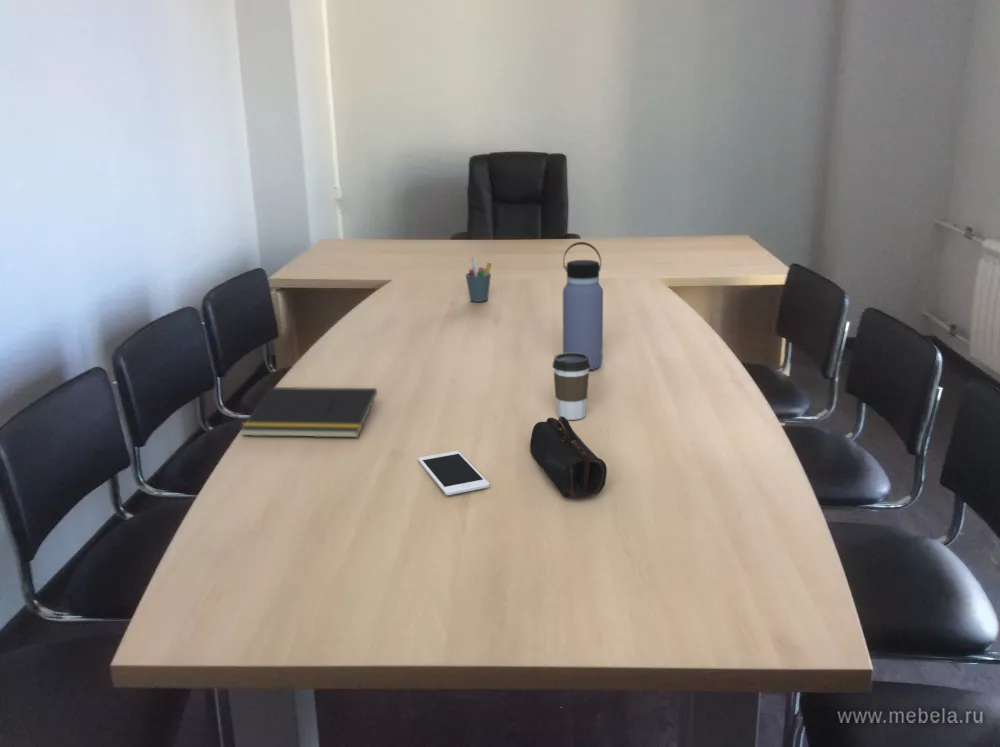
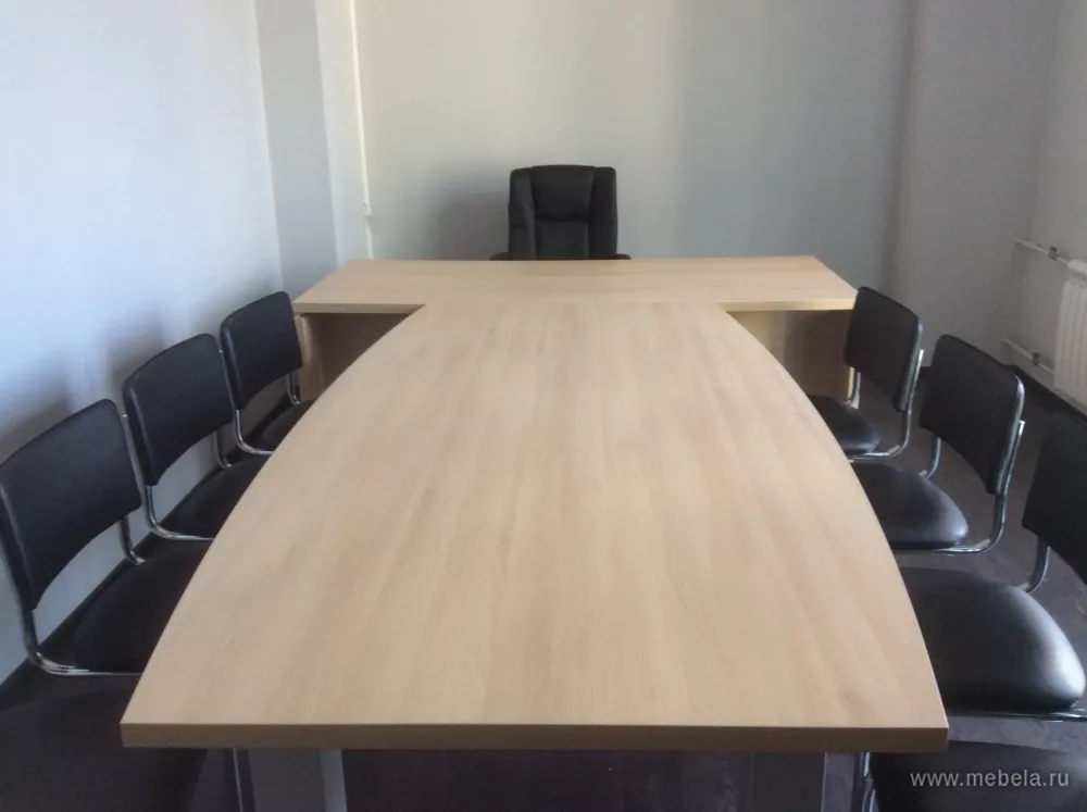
- coffee cup (571, 386)
- cell phone (452, 471)
- notepad (311, 410)
- pencil case (566, 445)
- pen holder (478, 279)
- water bottle (582, 306)
